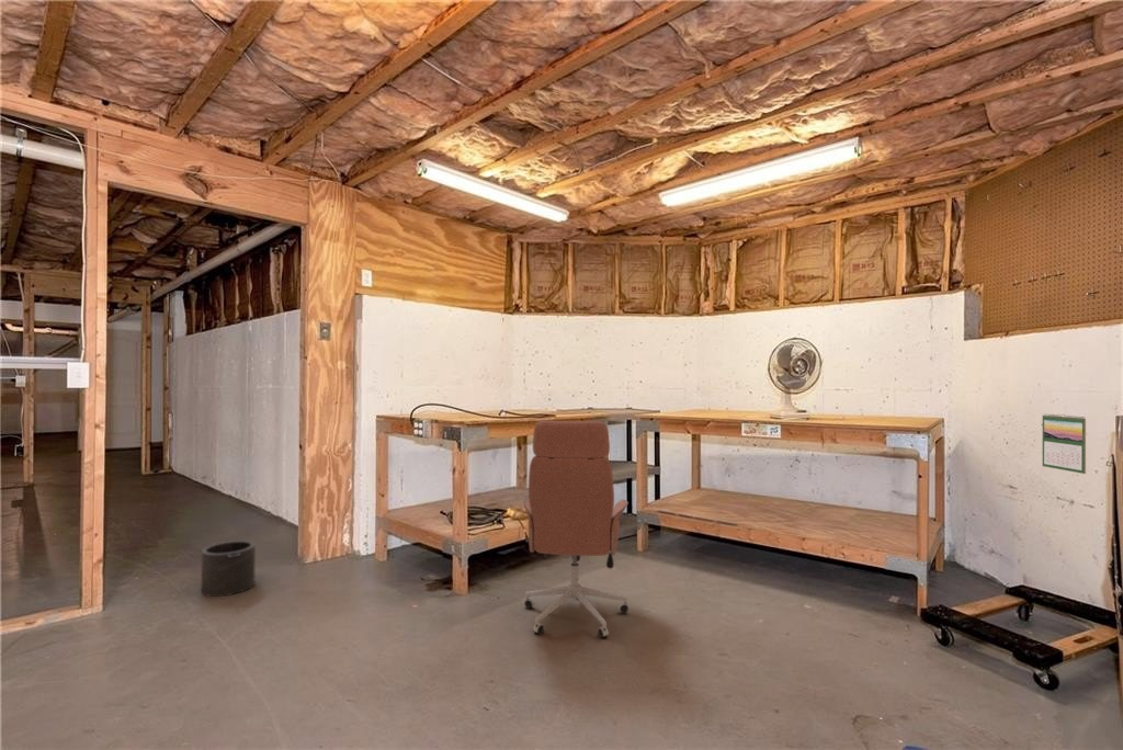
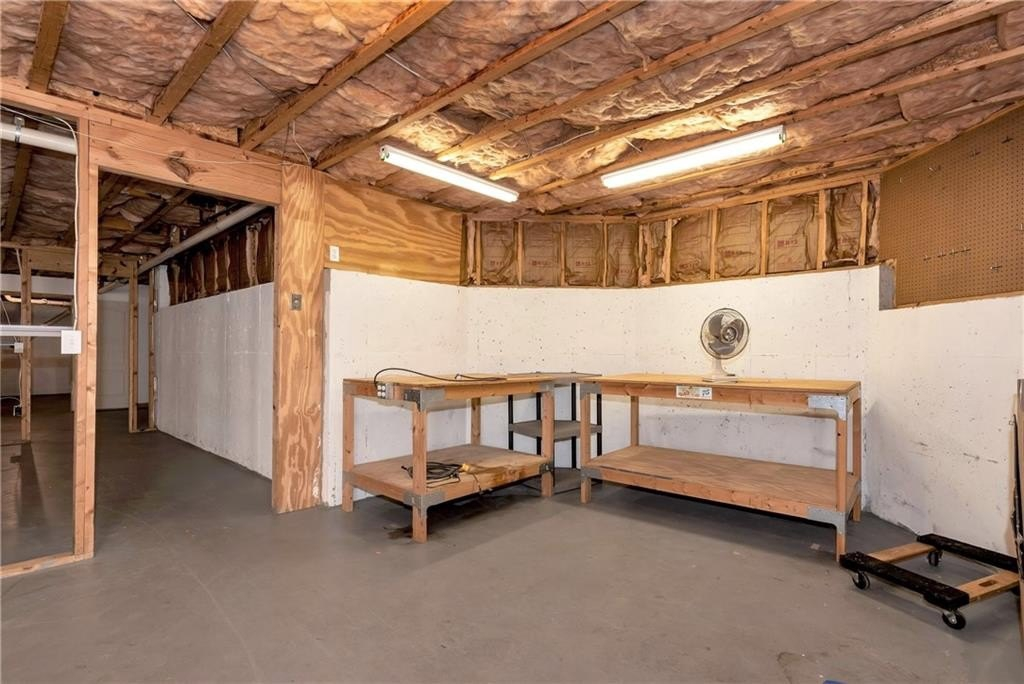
- calendar (1063, 442)
- office chair (574, 518)
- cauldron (228, 567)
